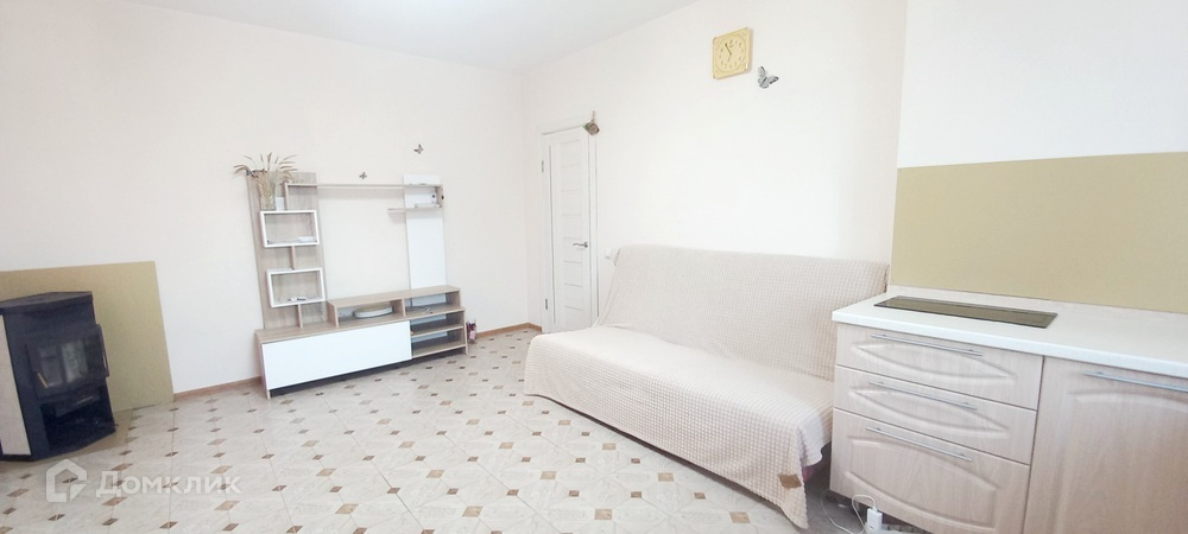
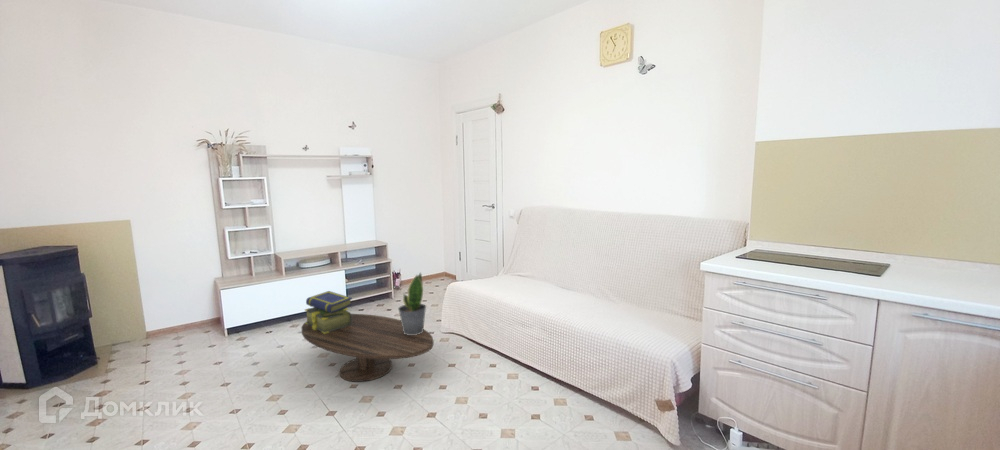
+ stack of books (329, 310)
+ potted plant (411, 301)
+ coffee table (365, 350)
